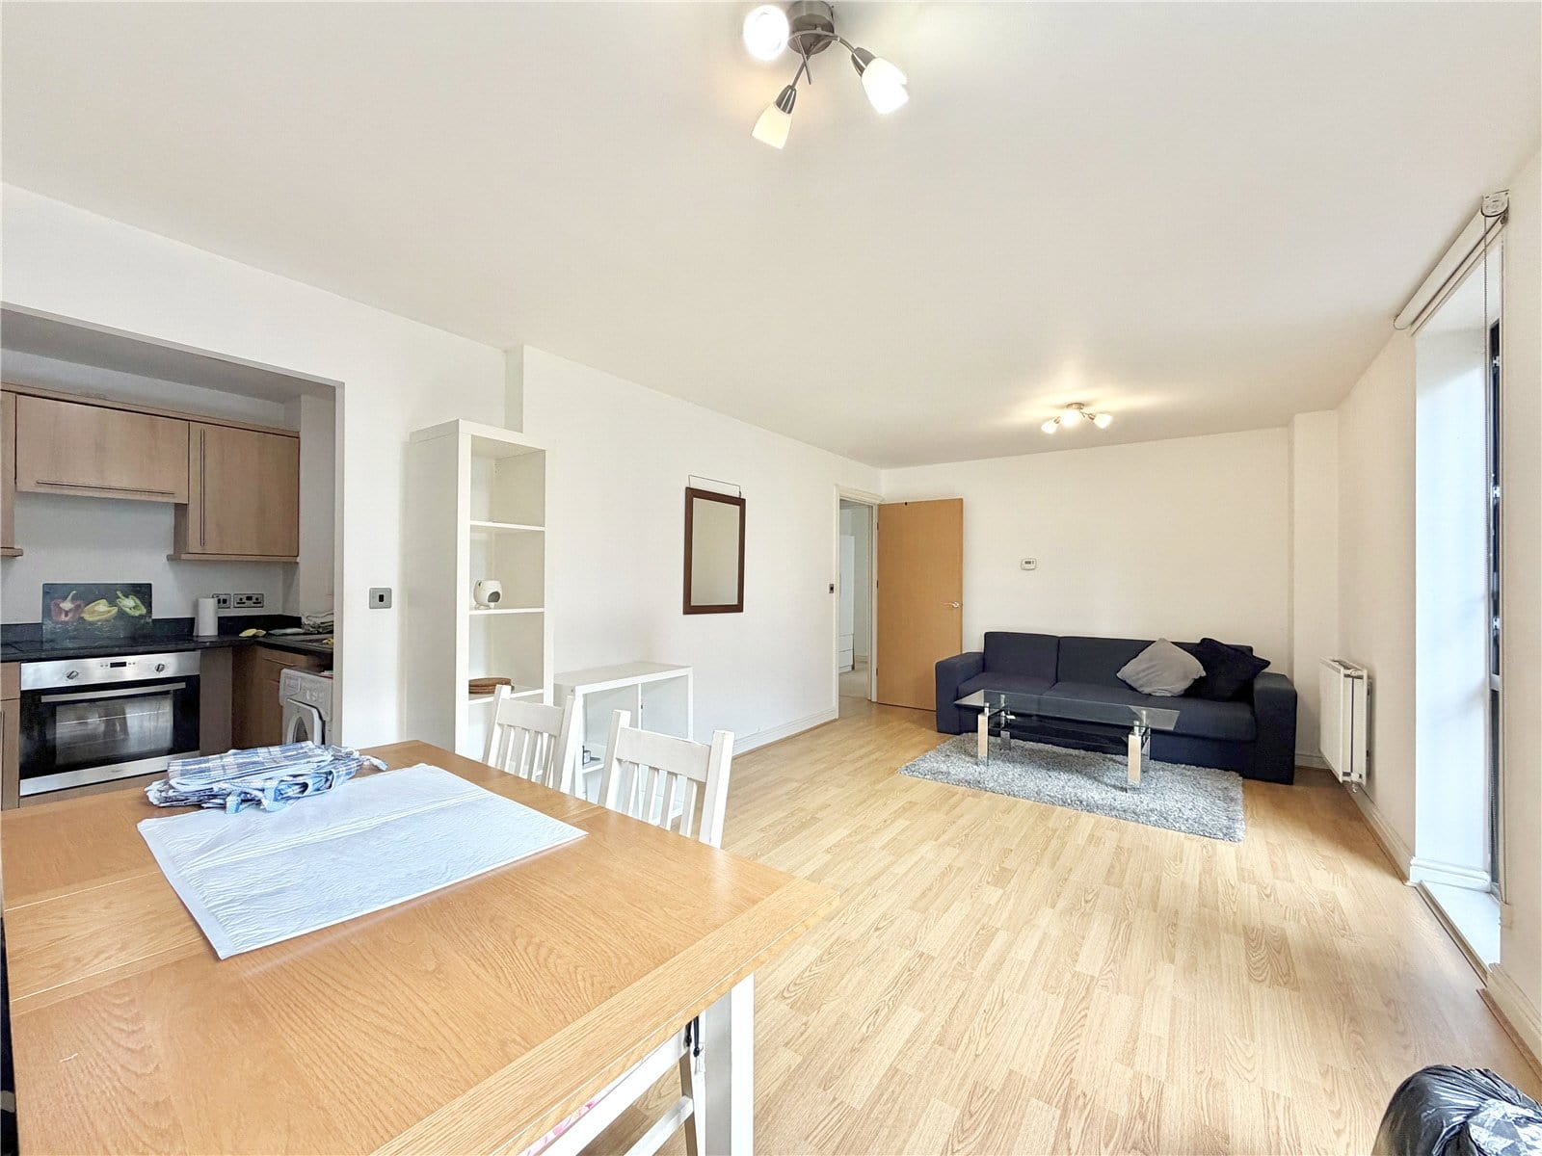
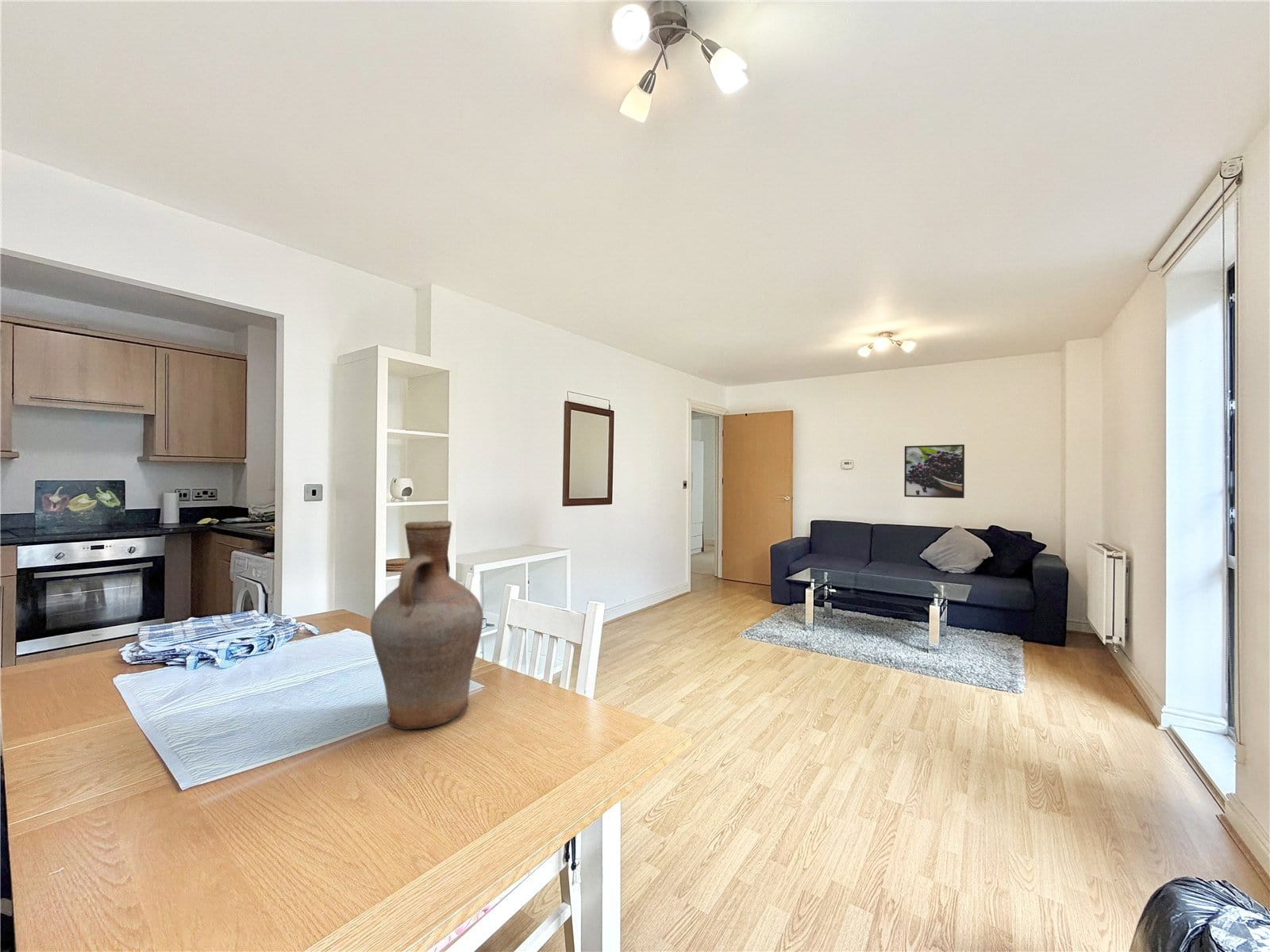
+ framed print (933, 471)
+ vase (429, 617)
